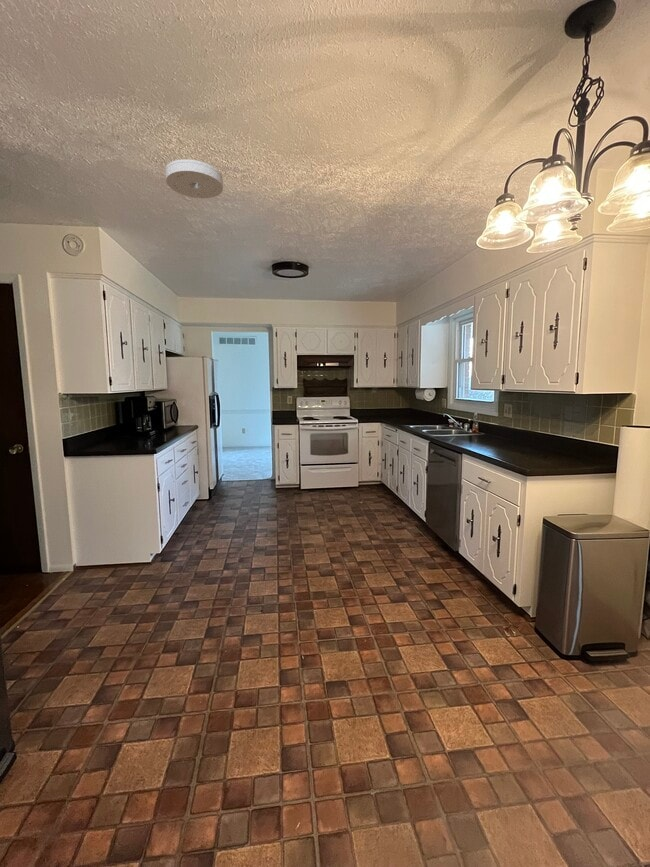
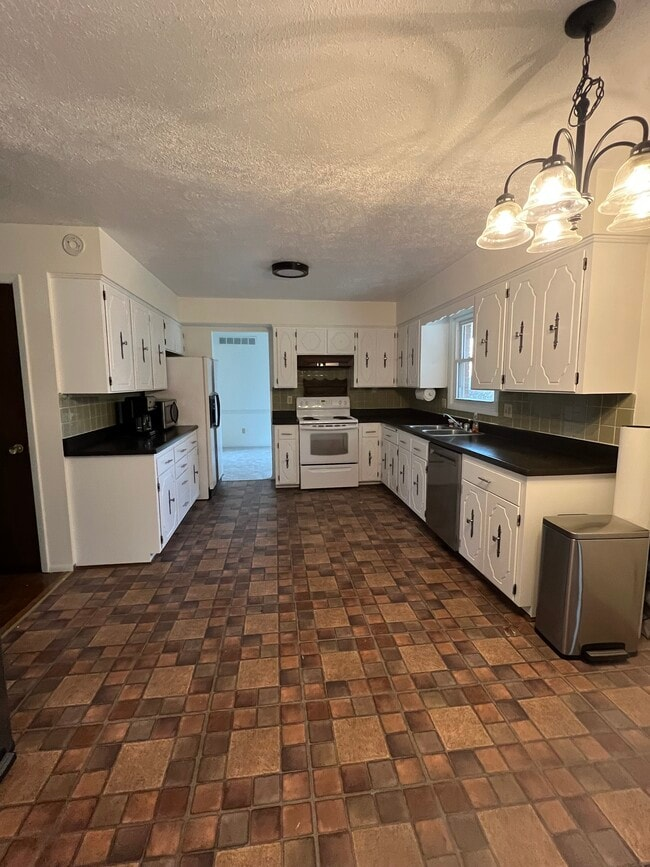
- smoke detector (194, 180)
